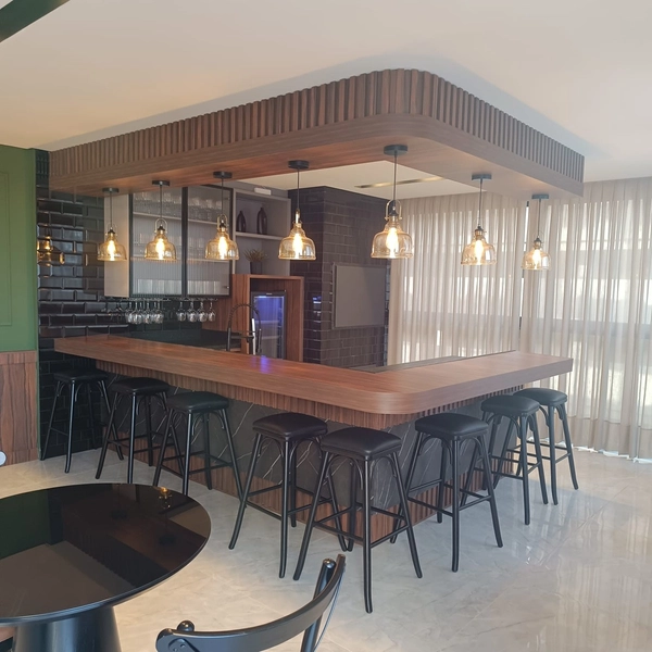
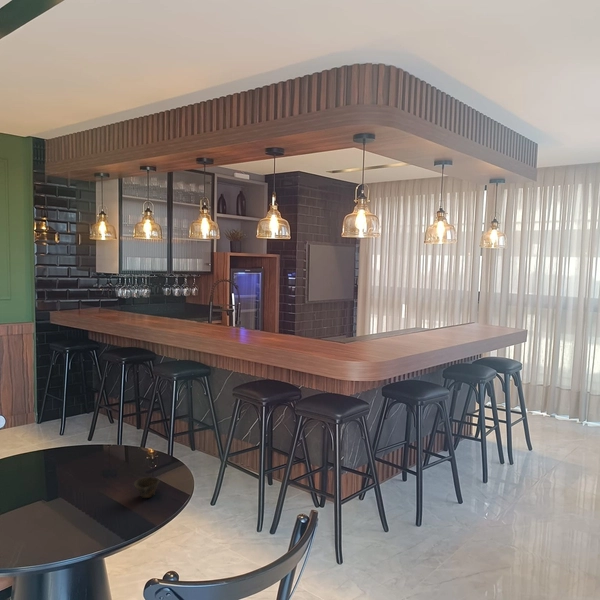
+ cup (146, 489)
